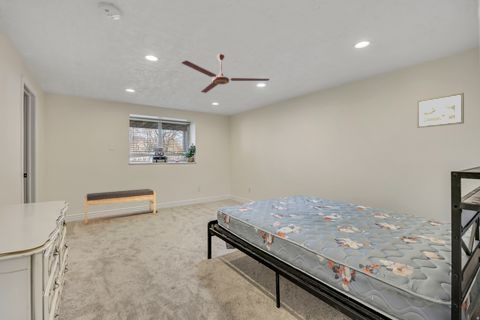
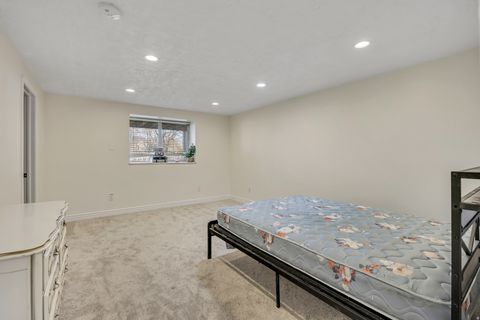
- ceiling fan (226, 77)
- picture frame (438, 111)
- bench (121, 201)
